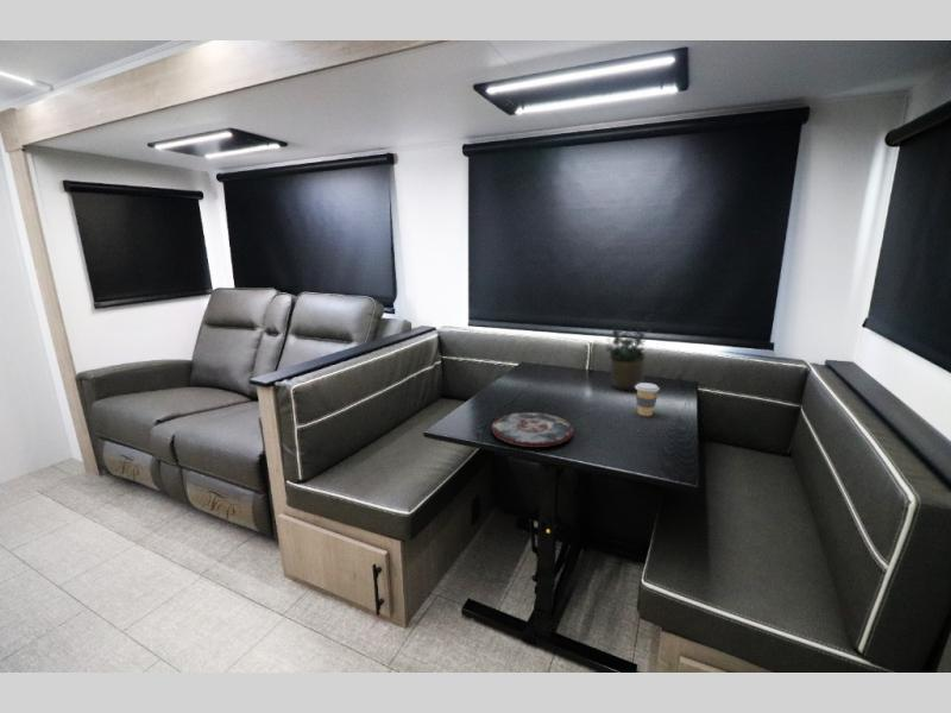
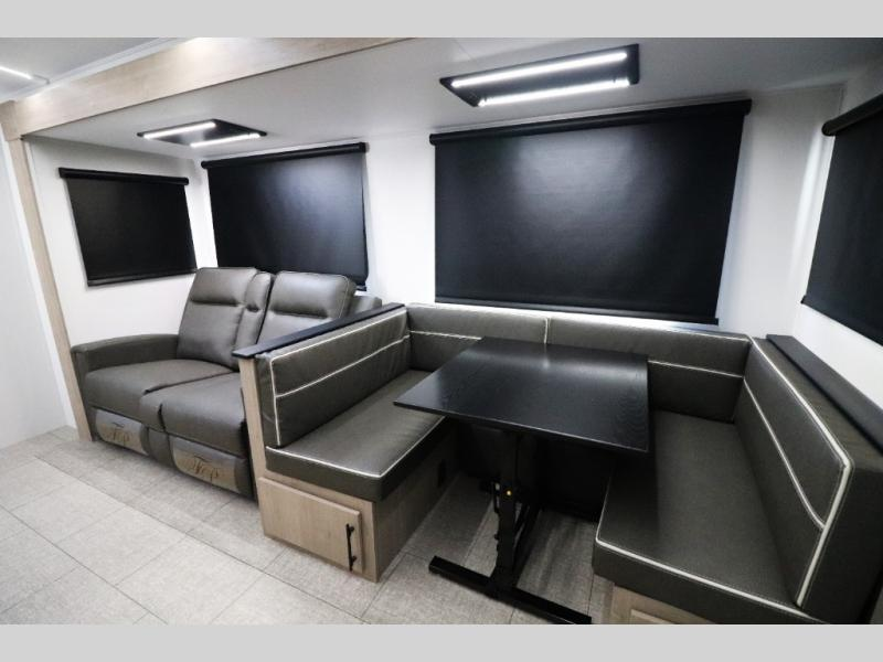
- plate (531, 428)
- potted plant (628, 351)
- coffee cup (645, 399)
